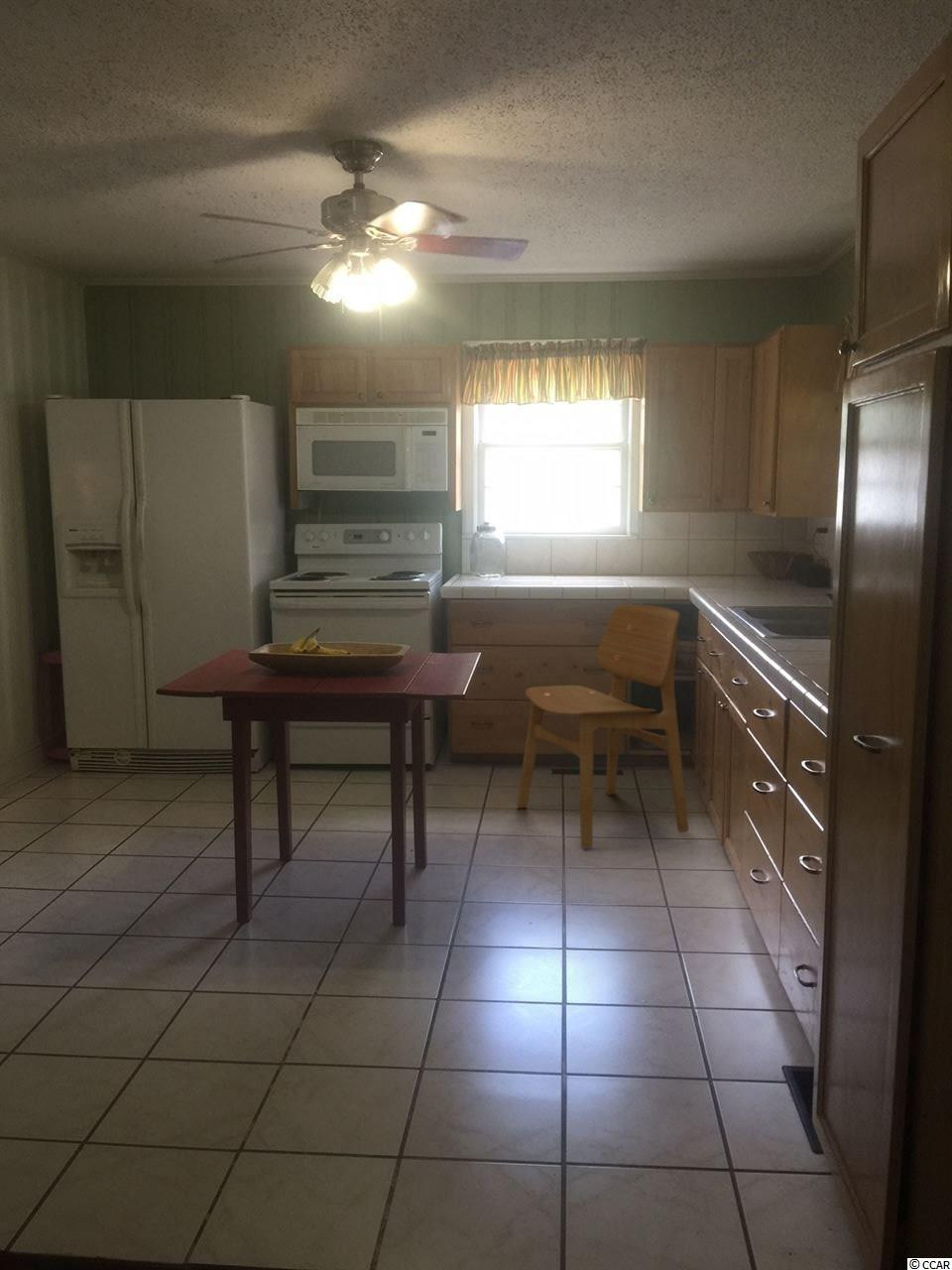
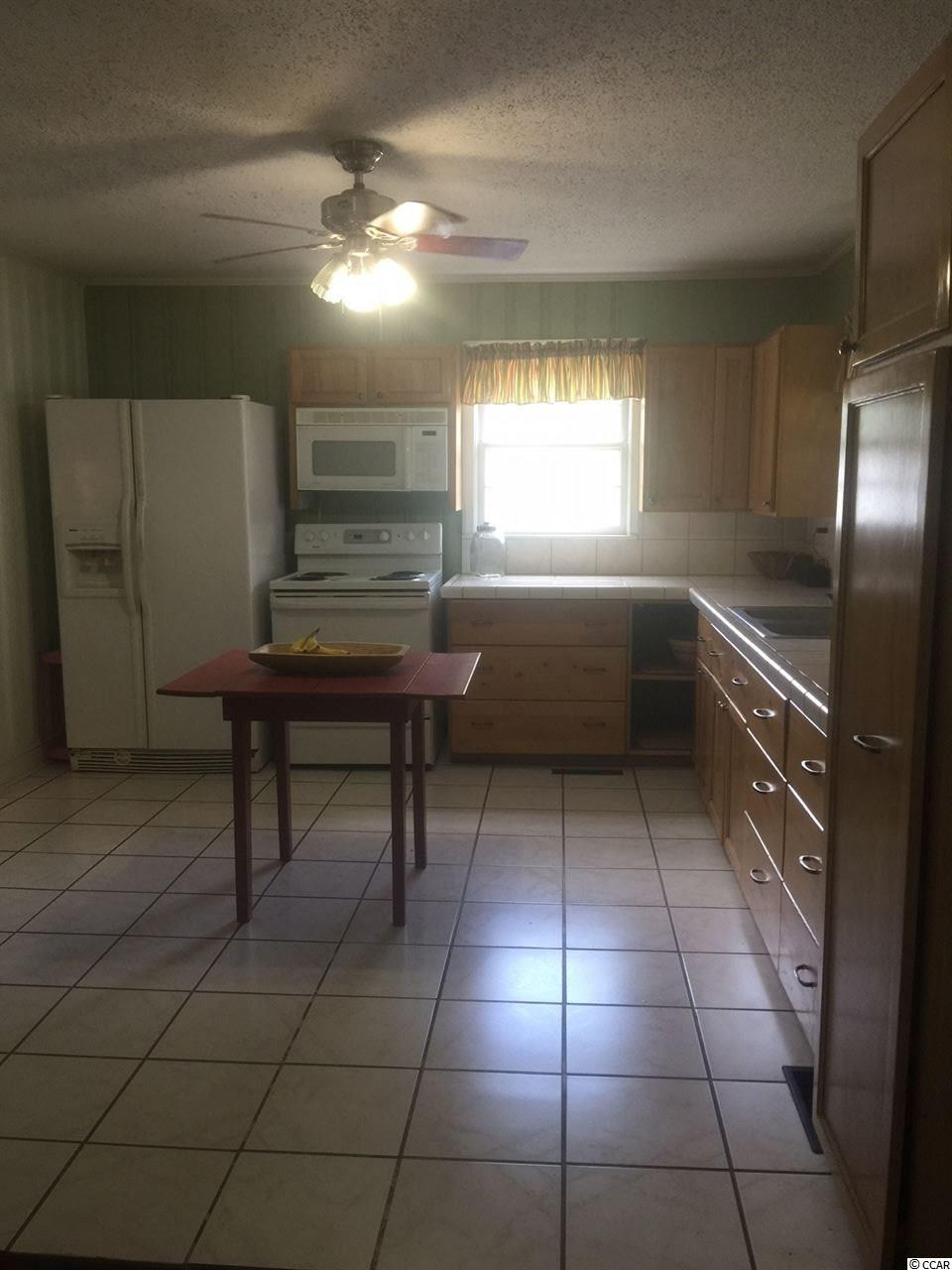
- dining chair (601, 715)
